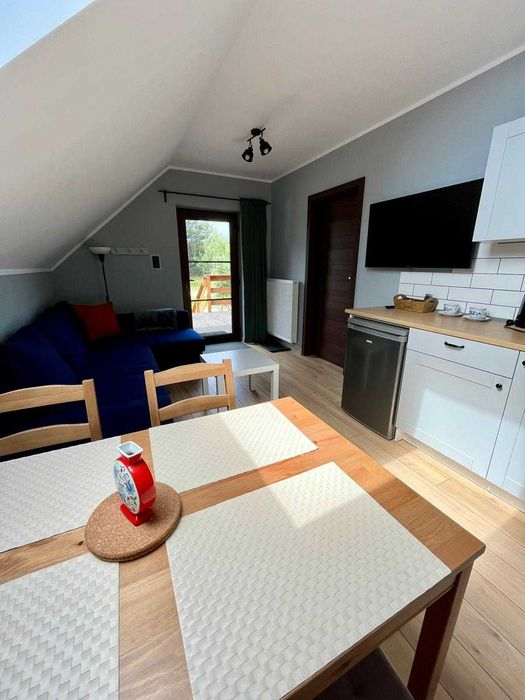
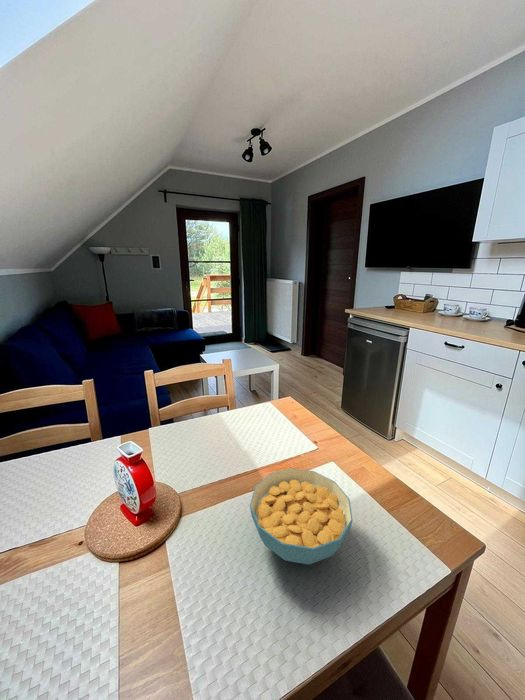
+ cereal bowl (299, 521)
